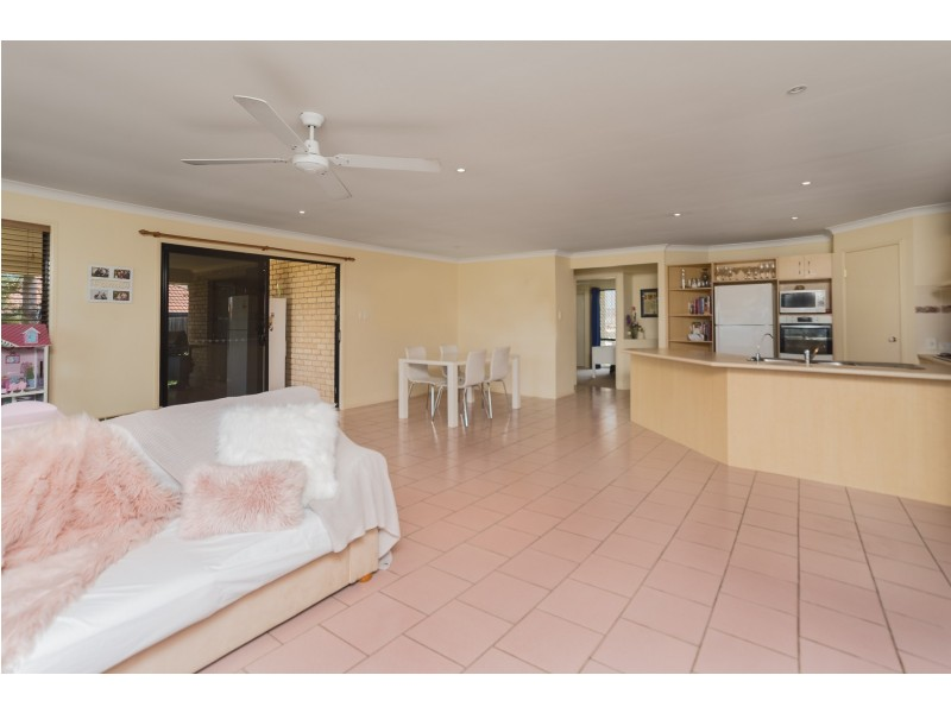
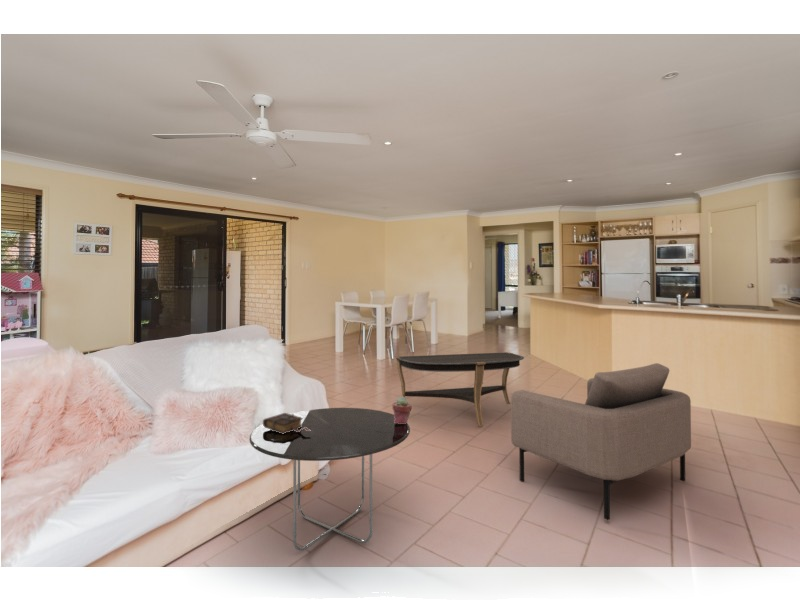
+ armchair (602, 421)
+ coffee table (466, 388)
+ side table (326, 460)
+ potted succulent (400, 409)
+ book (291, 423)
